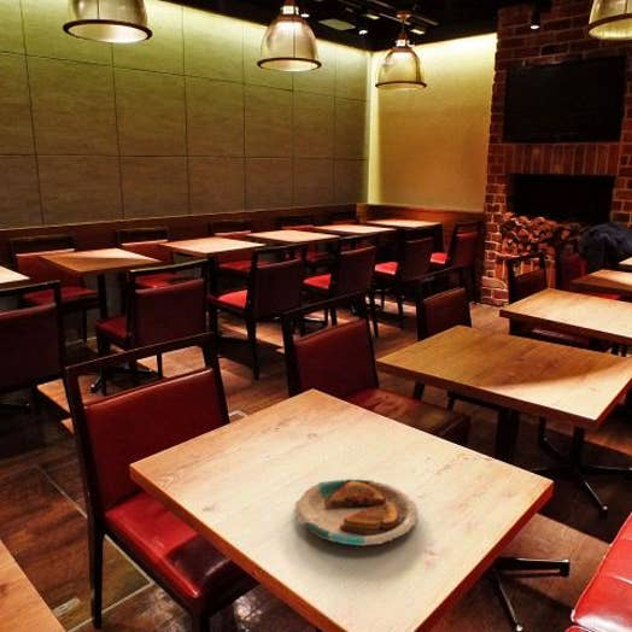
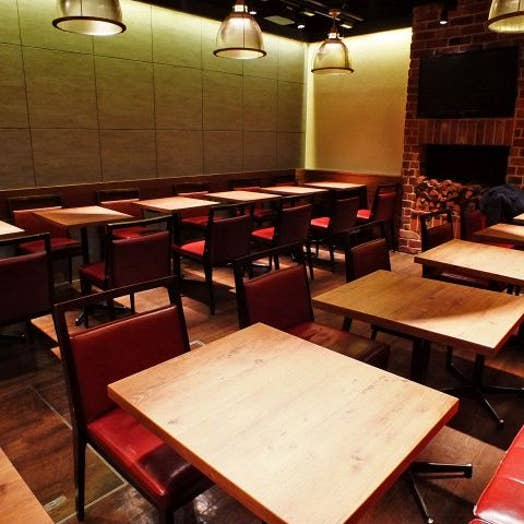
- plate (353, 508)
